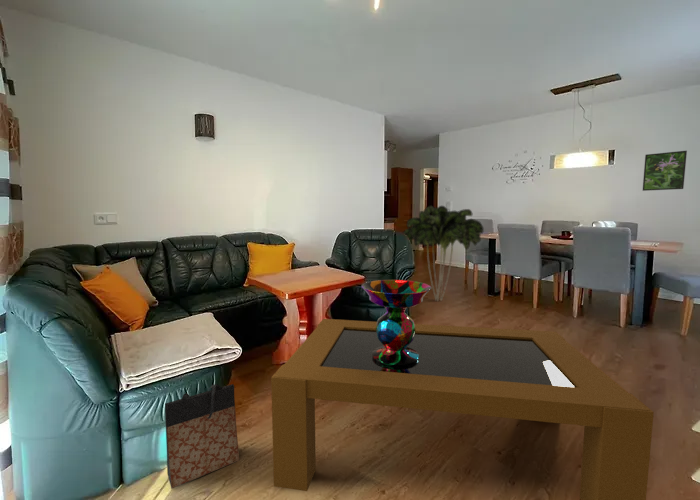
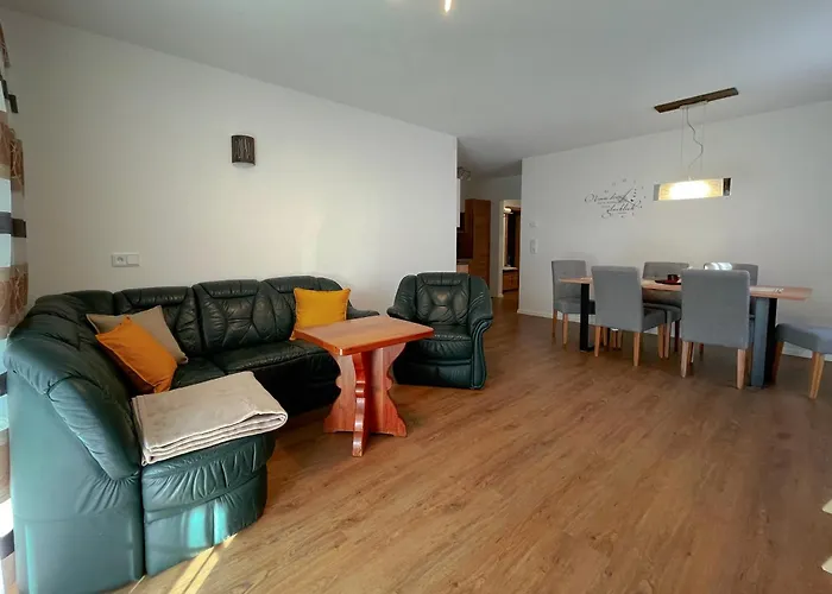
- bag (202, 427)
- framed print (663, 171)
- indoor plant (441, 253)
- decorative bowl (395, 319)
- coffee table (435, 397)
